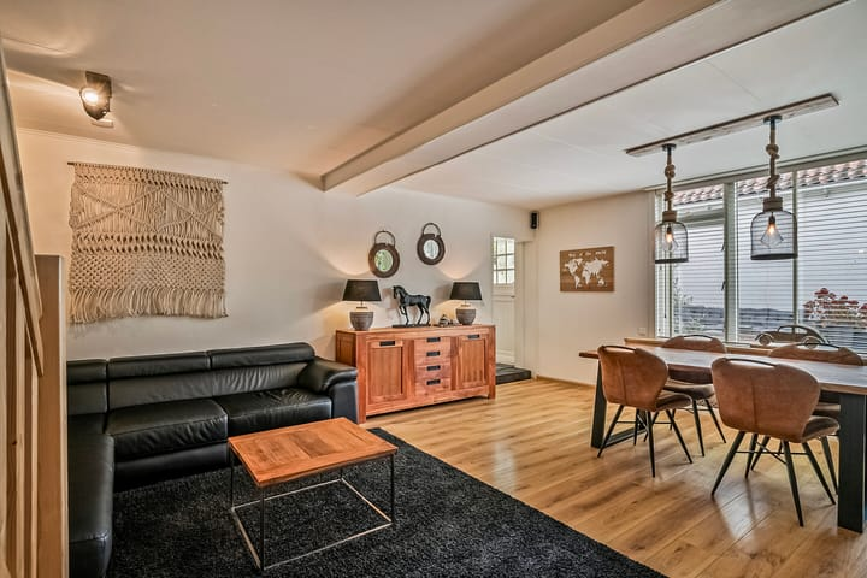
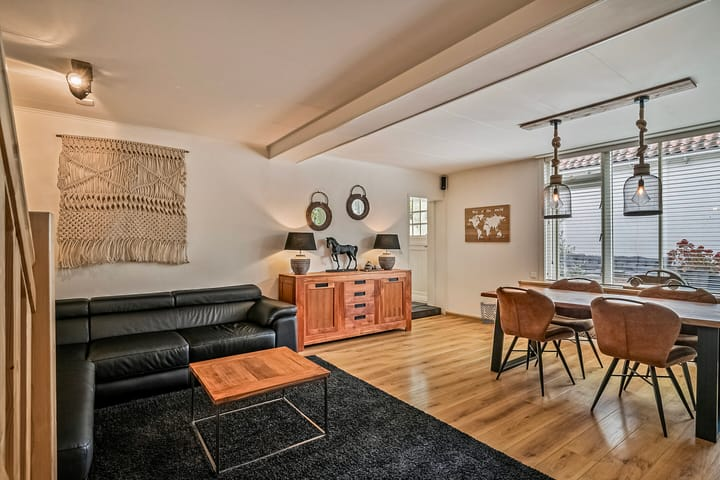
+ wastebasket (488, 312)
